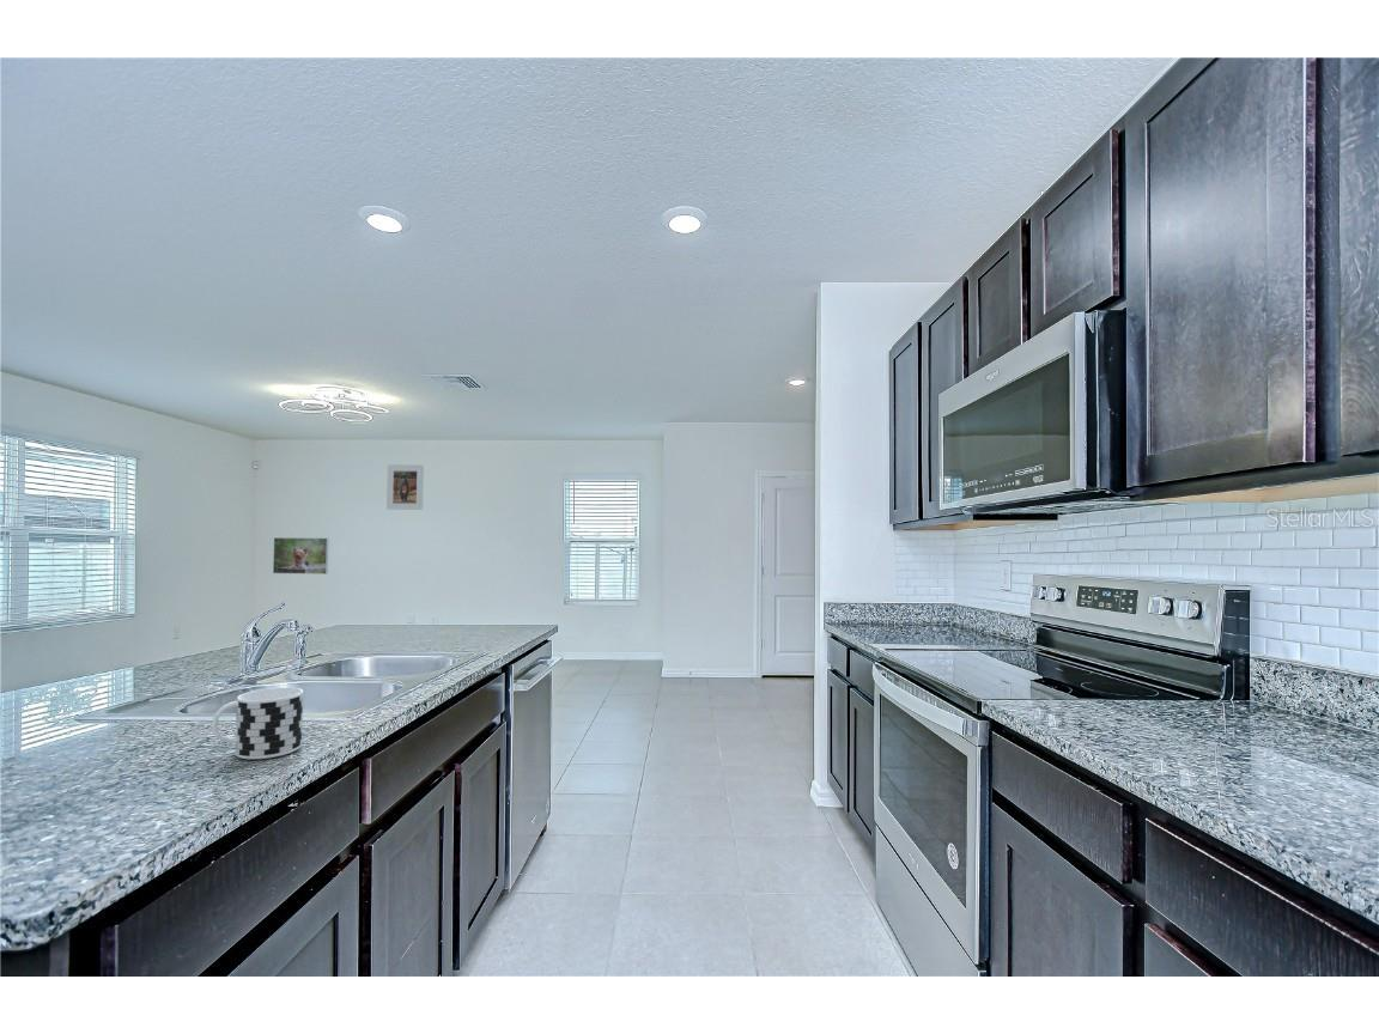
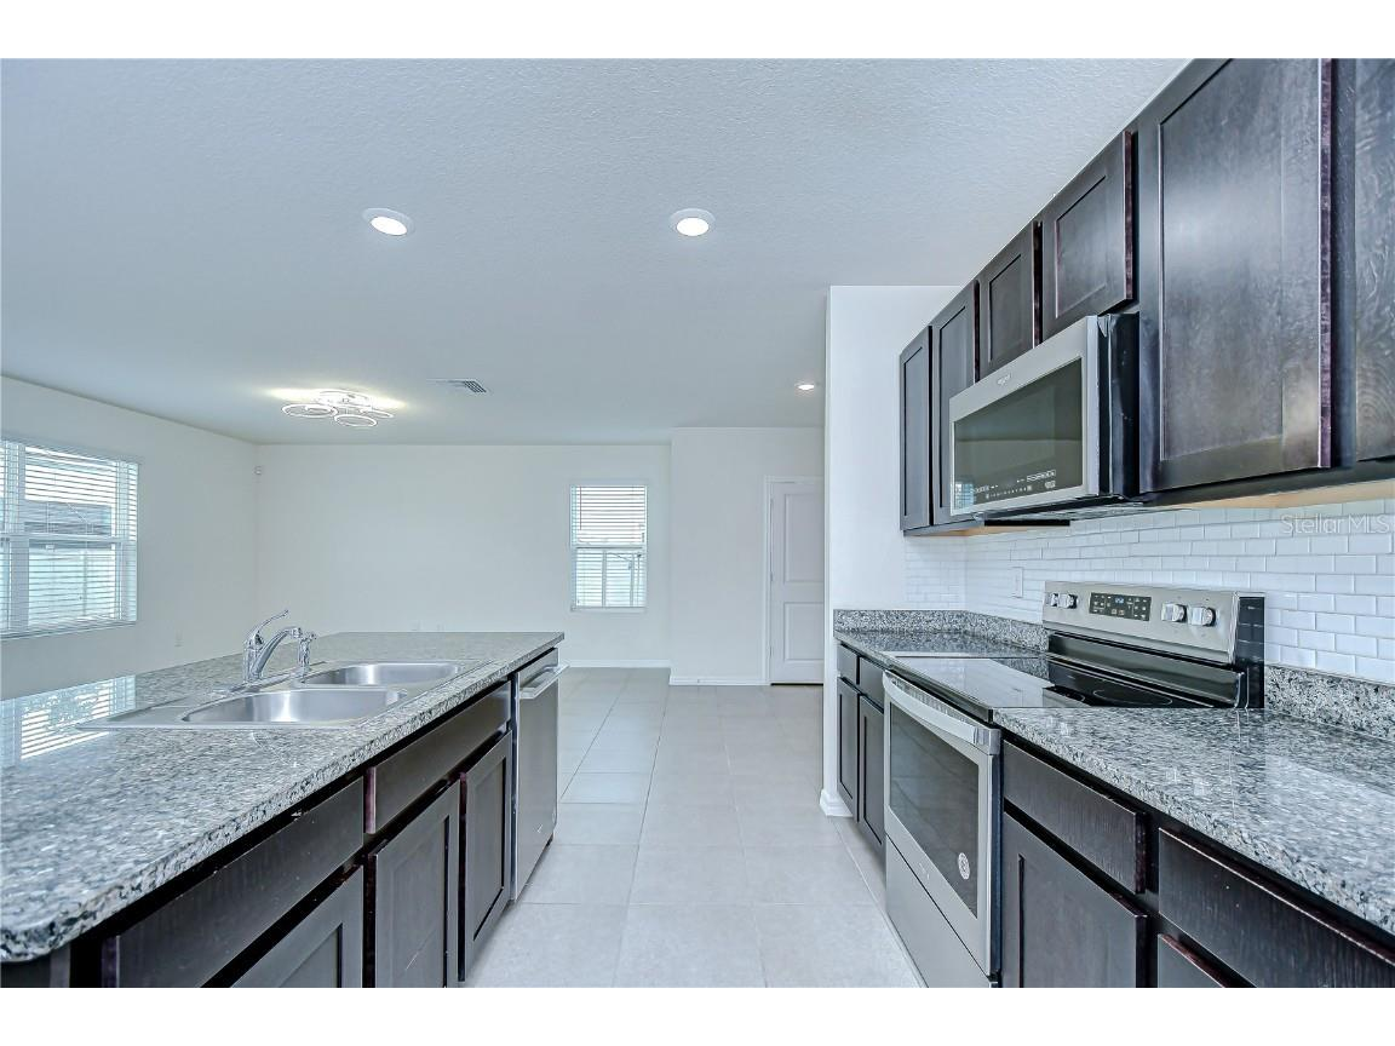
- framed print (300, 555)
- cup (259, 723)
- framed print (405, 487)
